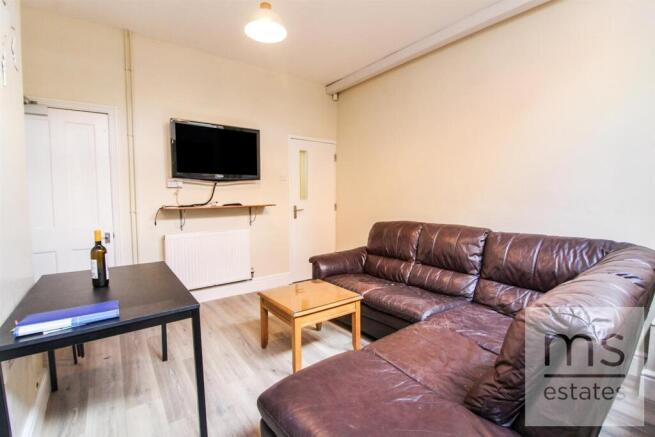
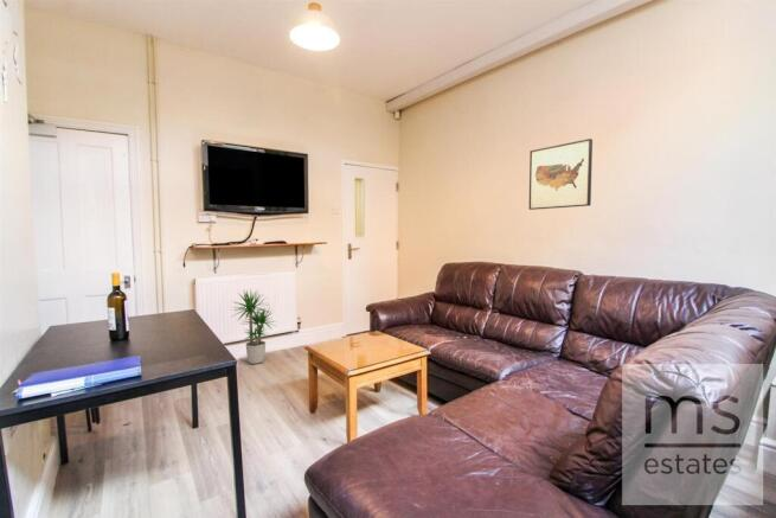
+ wall art (558, 177)
+ potted plant (254, 325)
